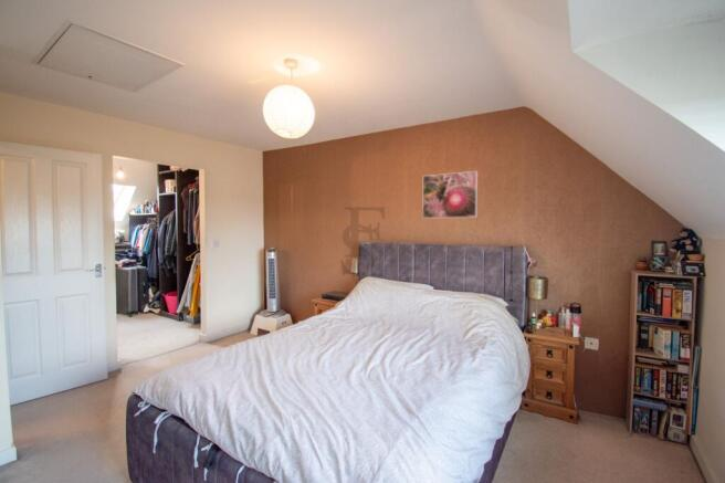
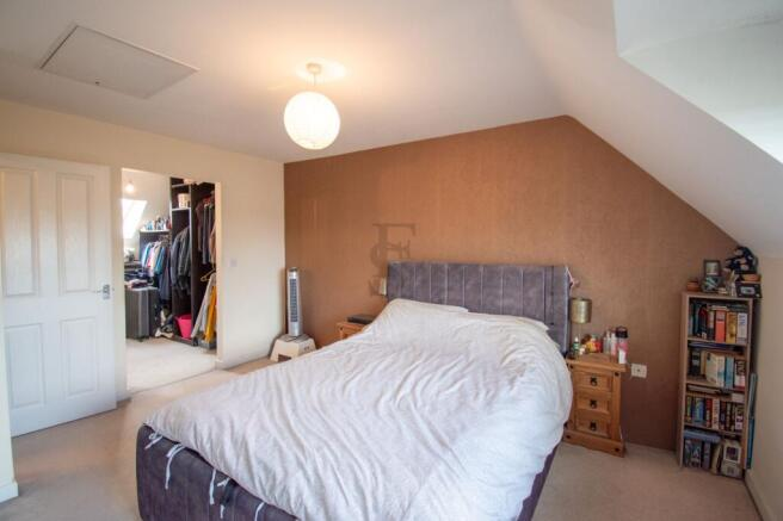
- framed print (449, 196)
